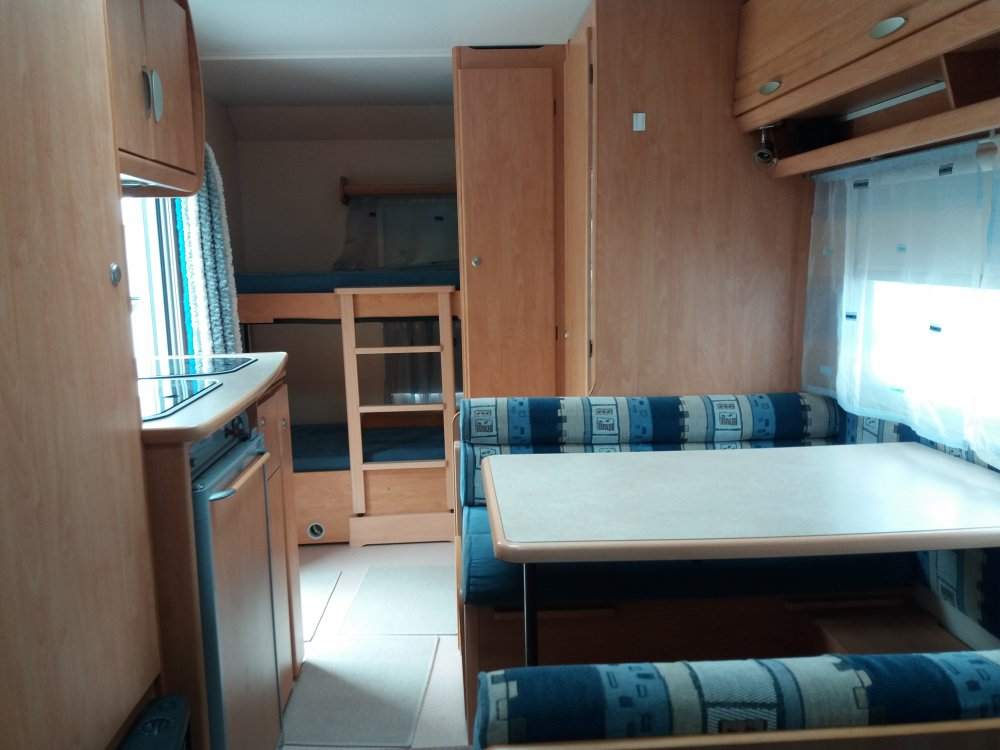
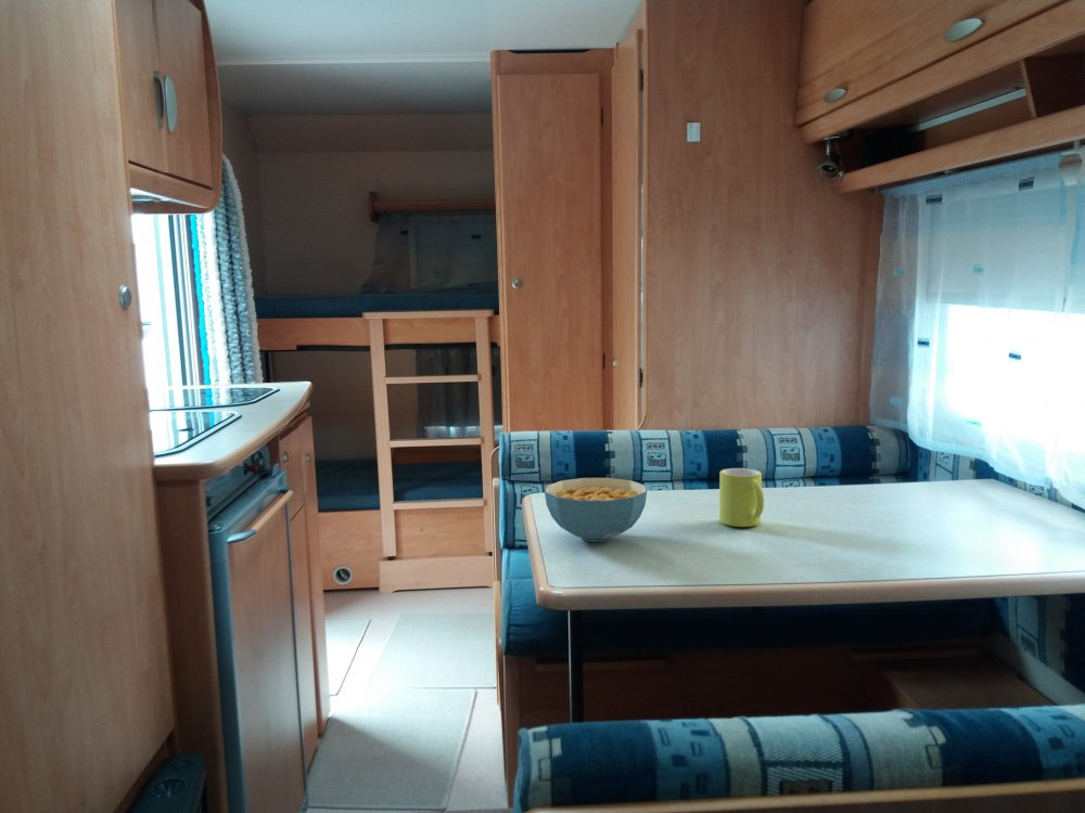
+ cereal bowl (596, 513)
+ mug (744, 500)
